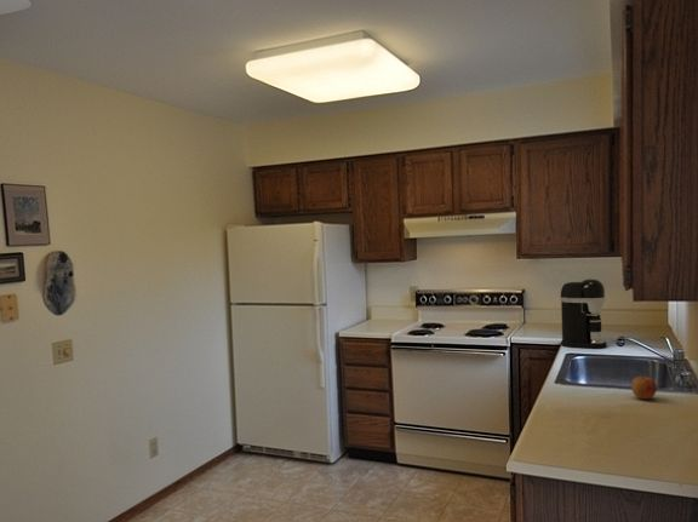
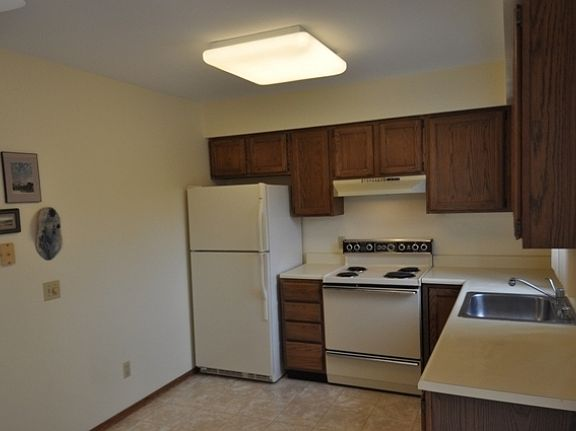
- coffee maker (582, 311)
- apple (643, 388)
